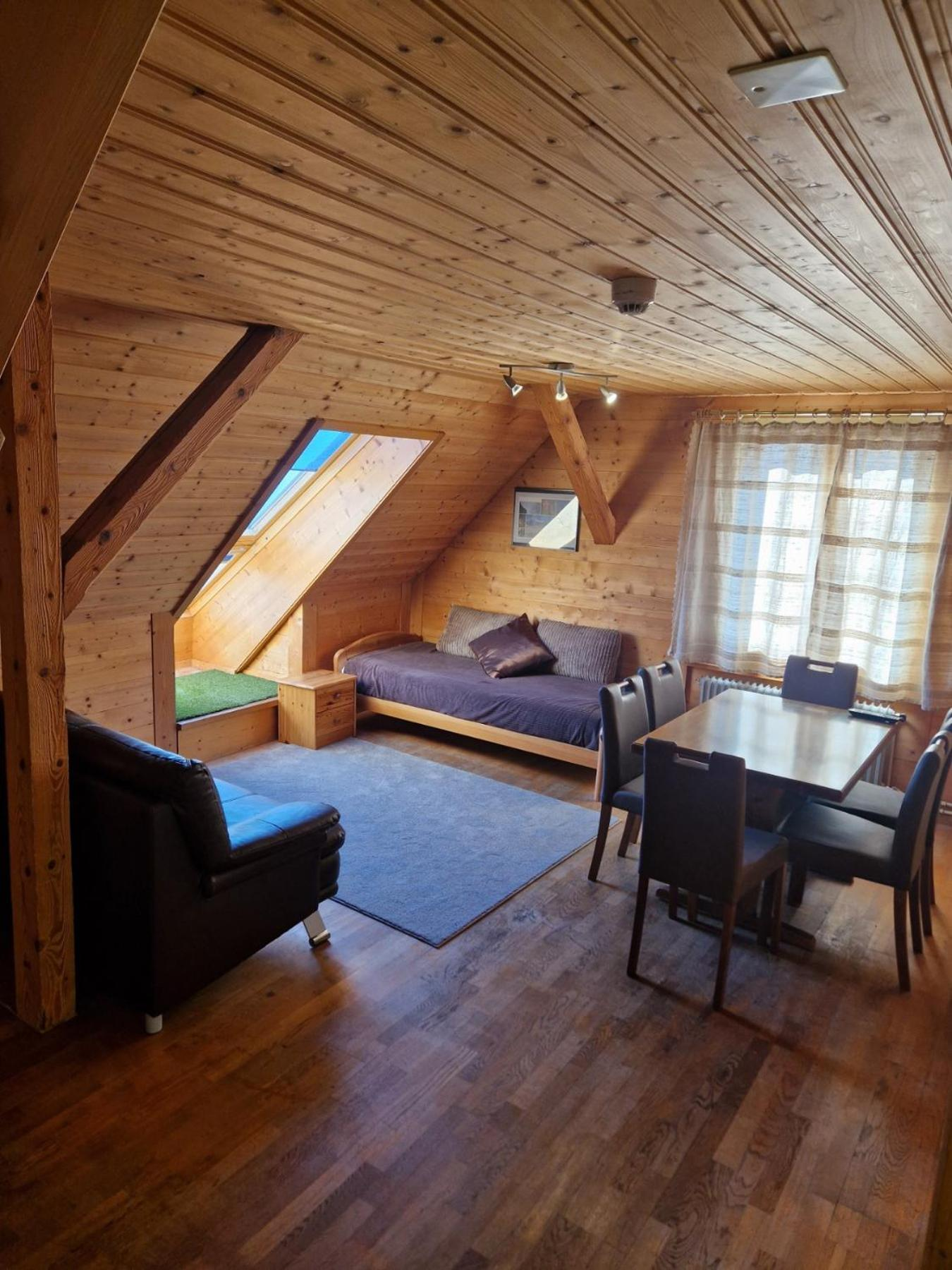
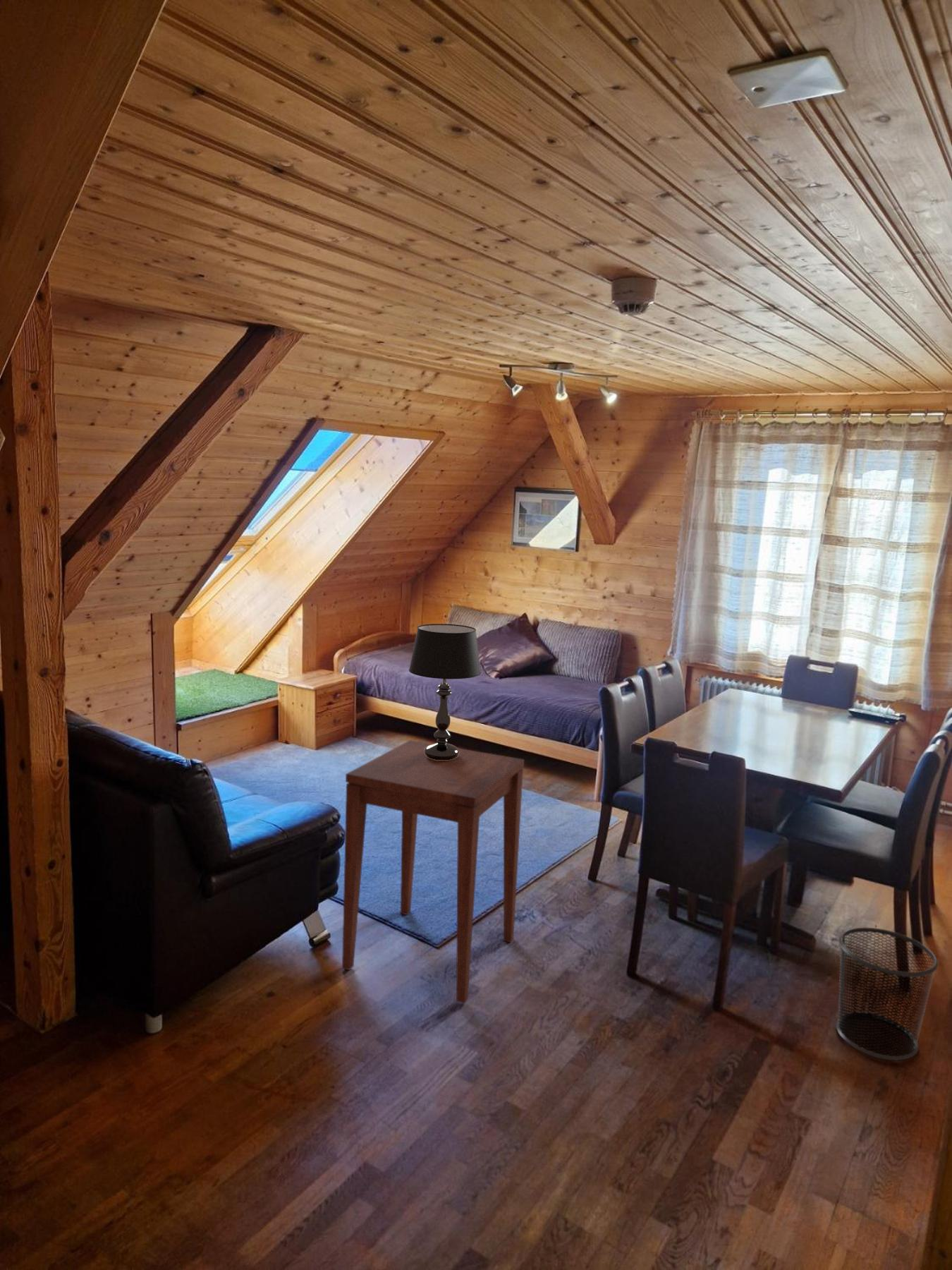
+ waste bin (881, 993)
+ side table (414, 860)
+ table lamp (444, 692)
